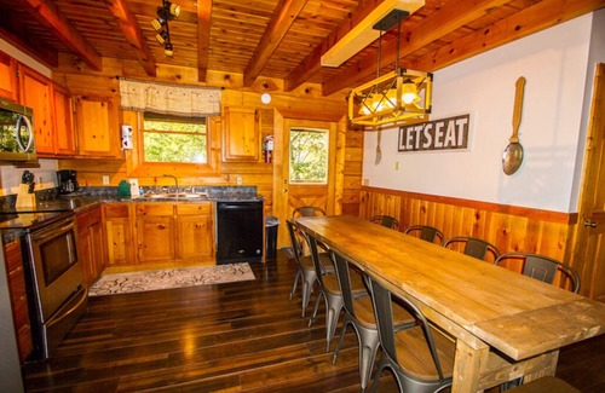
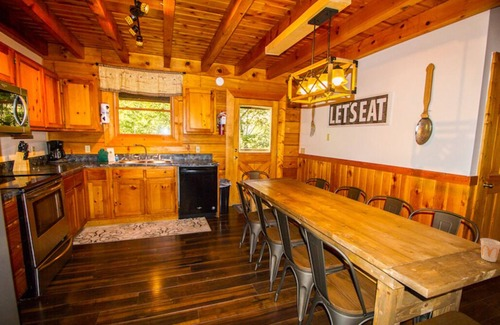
+ cup (489, 250)
